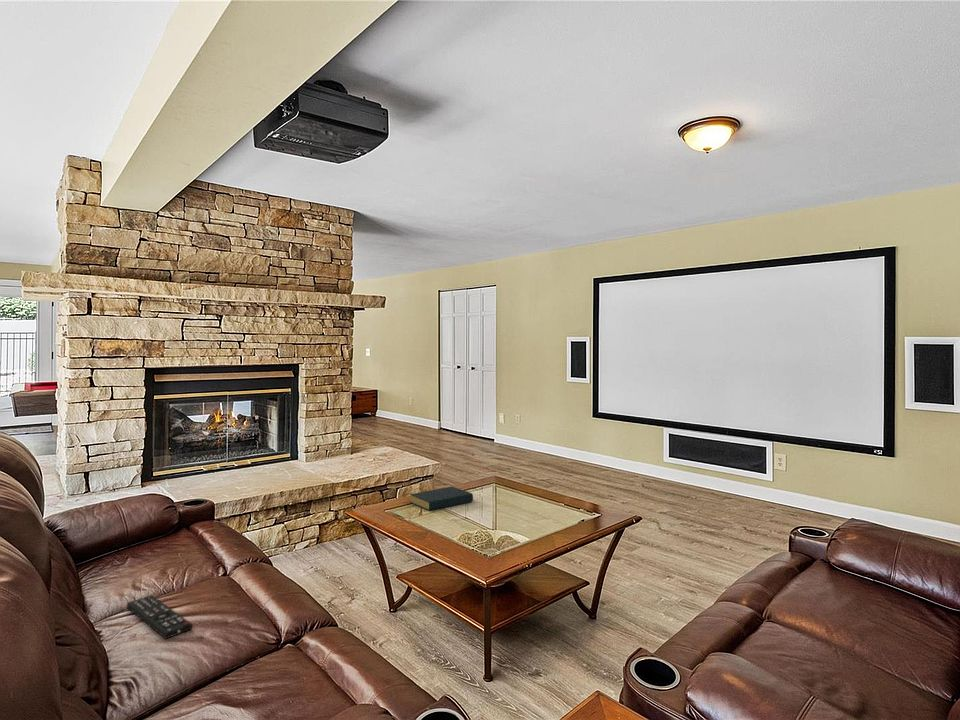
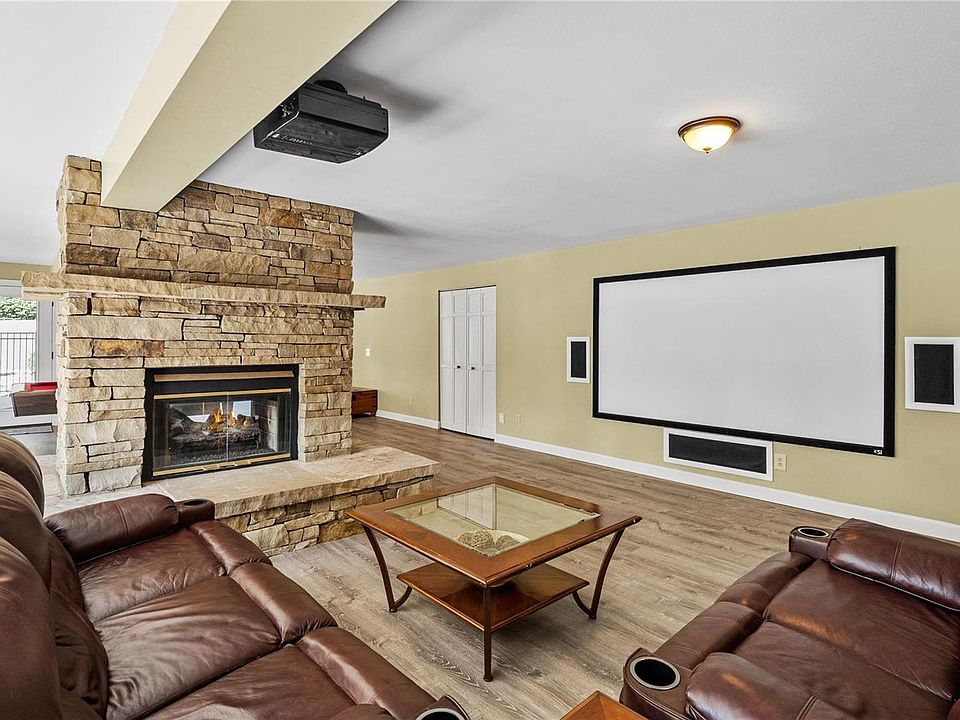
- hardback book (441, 497)
- remote control (158, 614)
